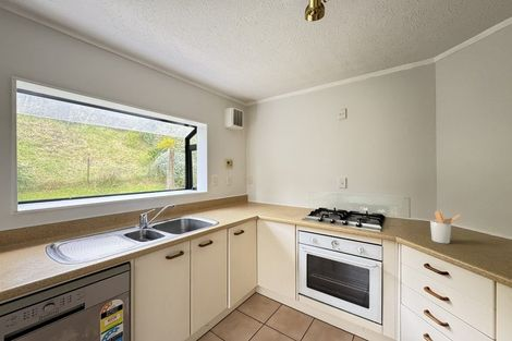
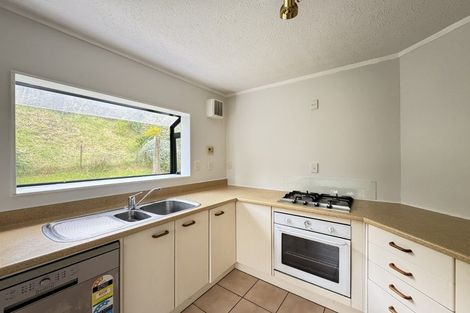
- utensil holder (446, 227)
